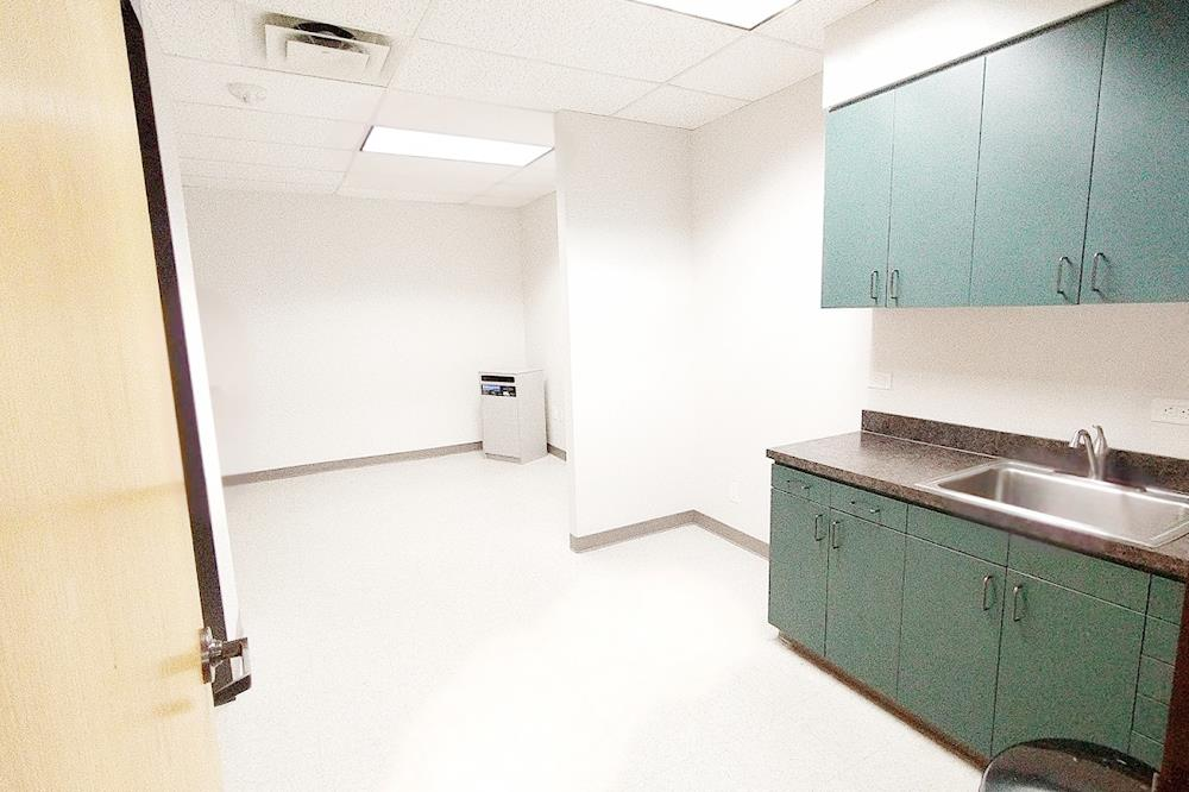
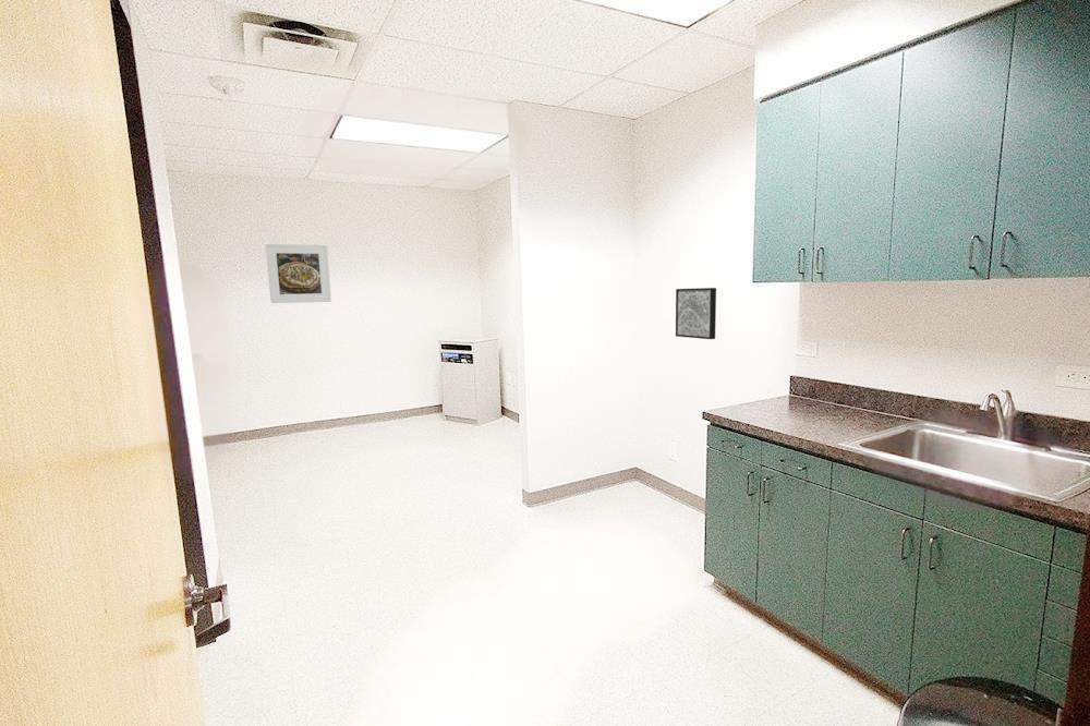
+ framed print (299, 274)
+ wall art (694, 313)
